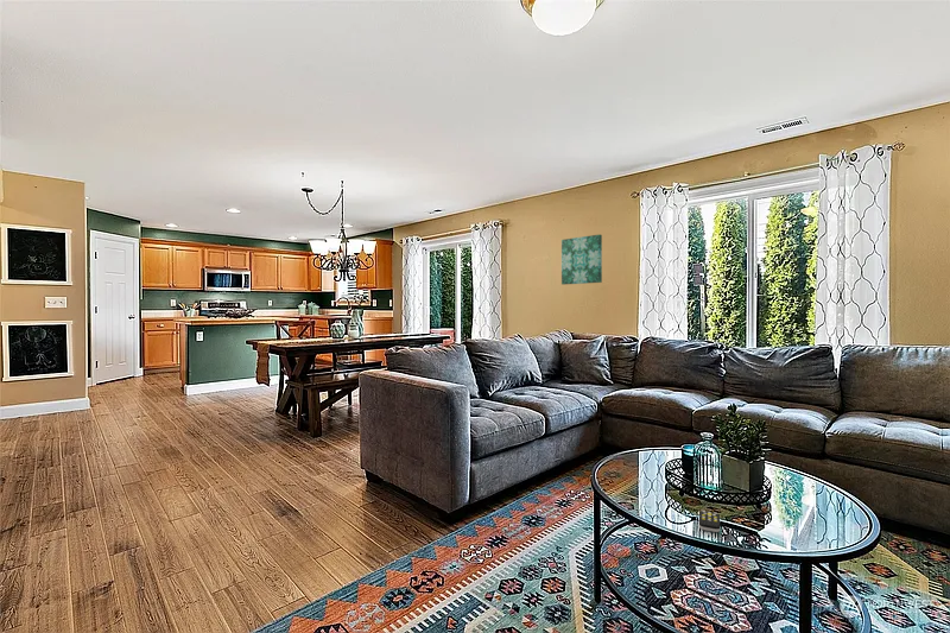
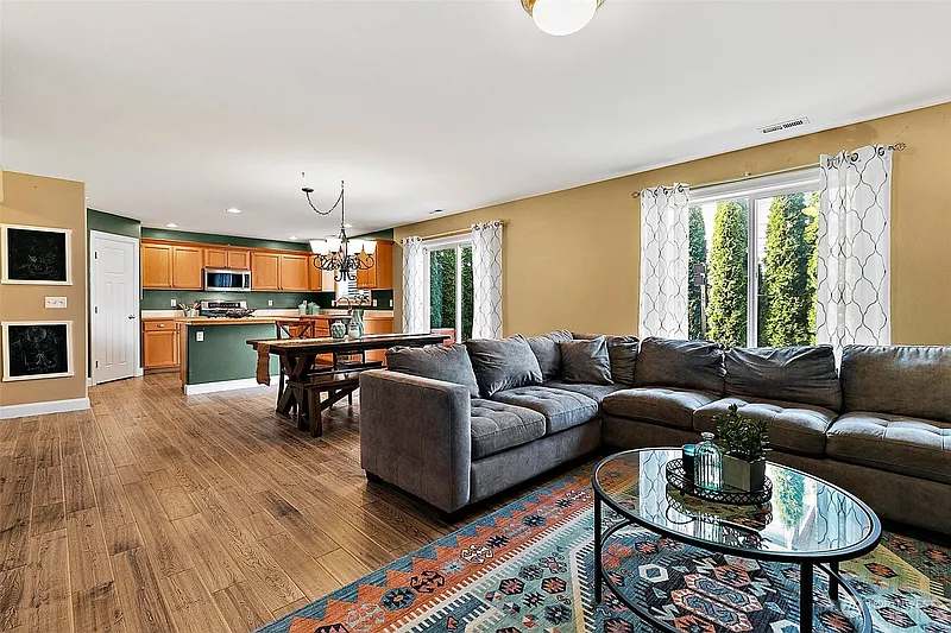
- remote control (709, 520)
- wall art (581, 260)
